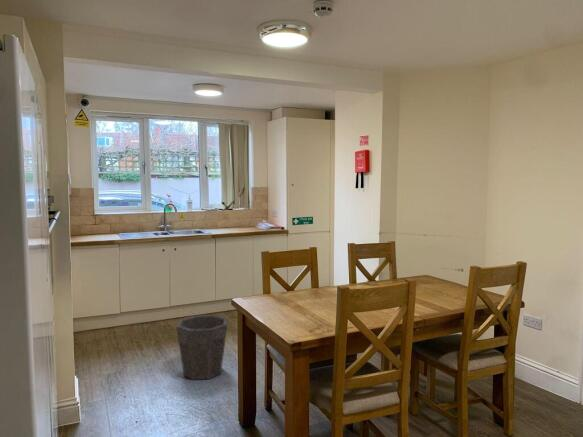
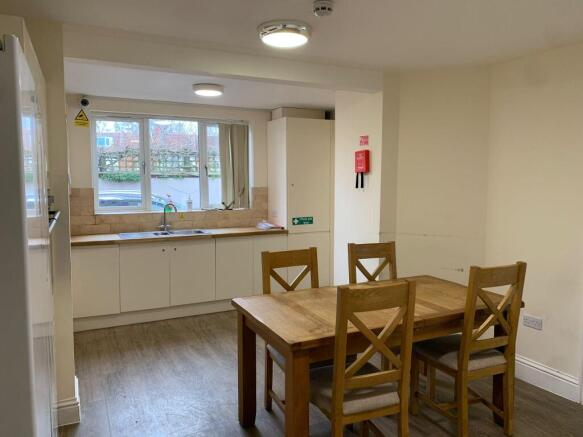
- waste bin (203, 347)
